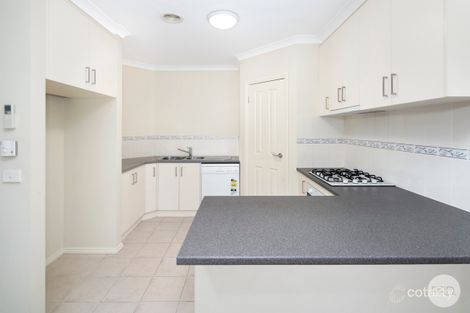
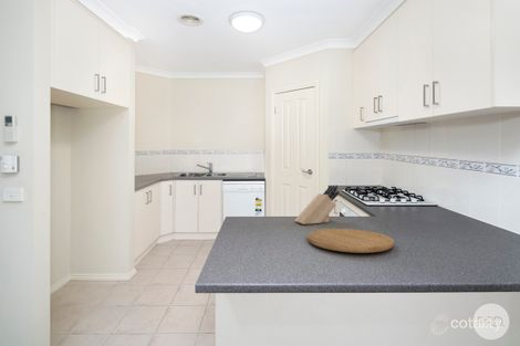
+ cutting board (349, 239)
+ knife block (318, 203)
